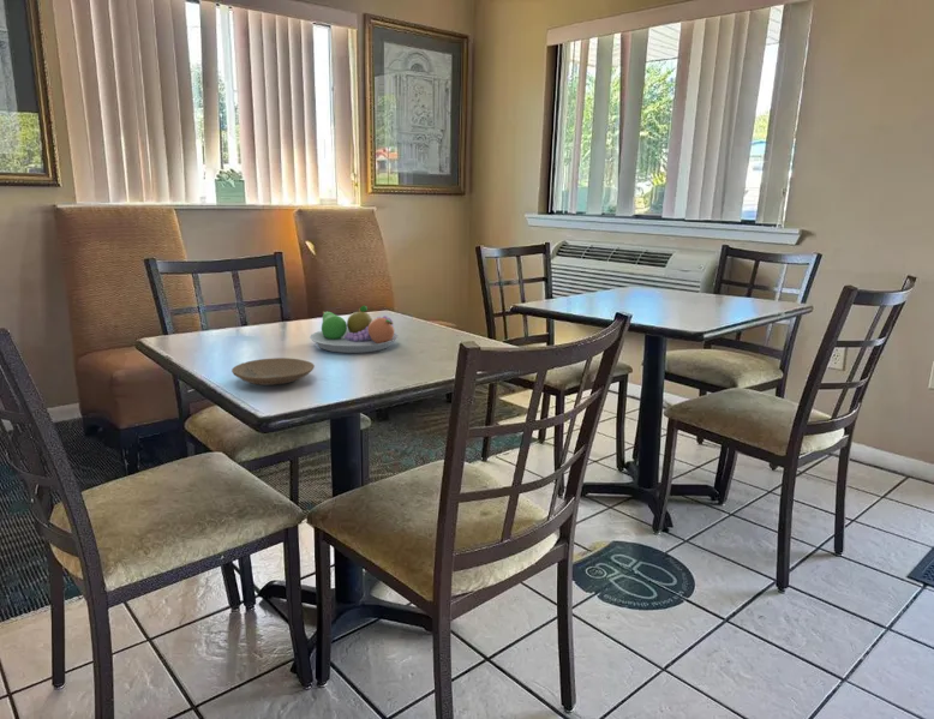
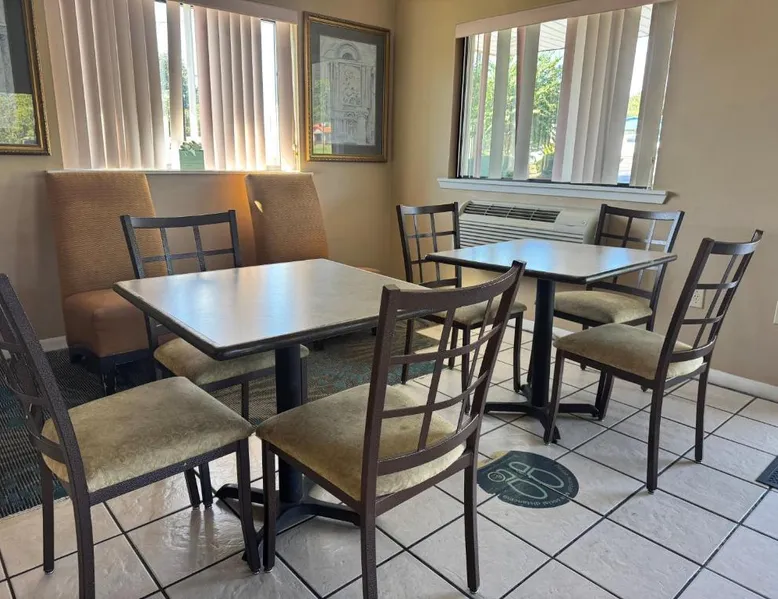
- fruit bowl (353, 326)
- plate (274, 373)
